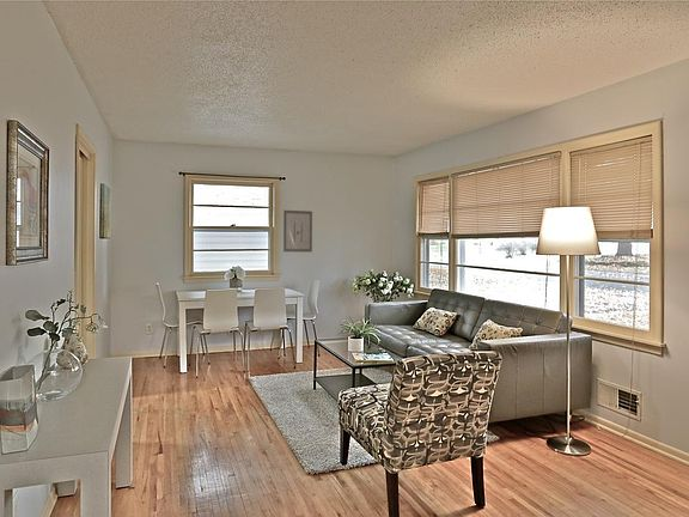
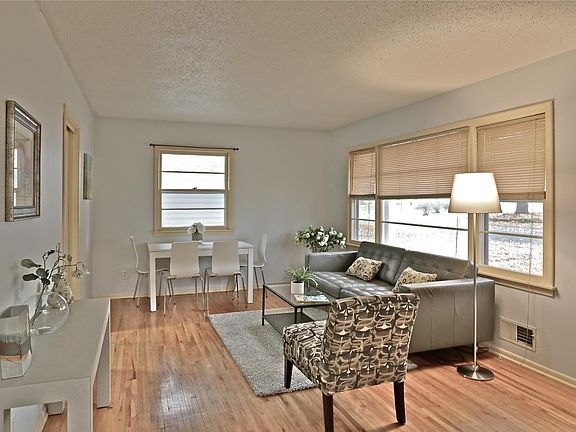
- wall art (298, 231)
